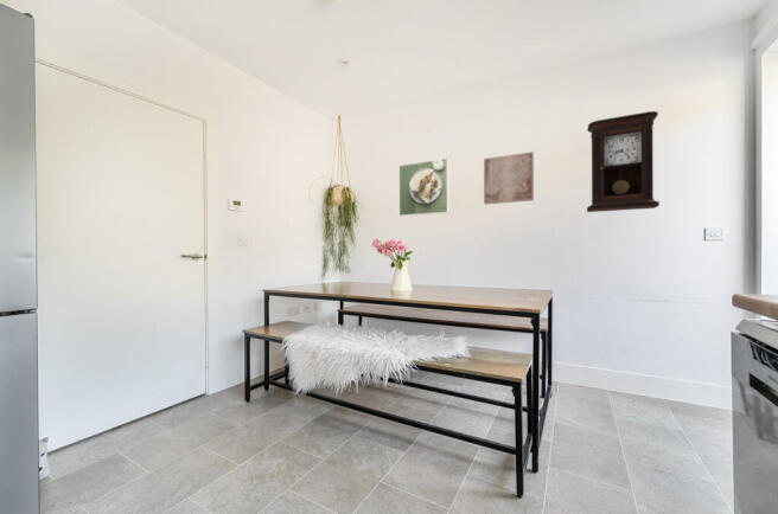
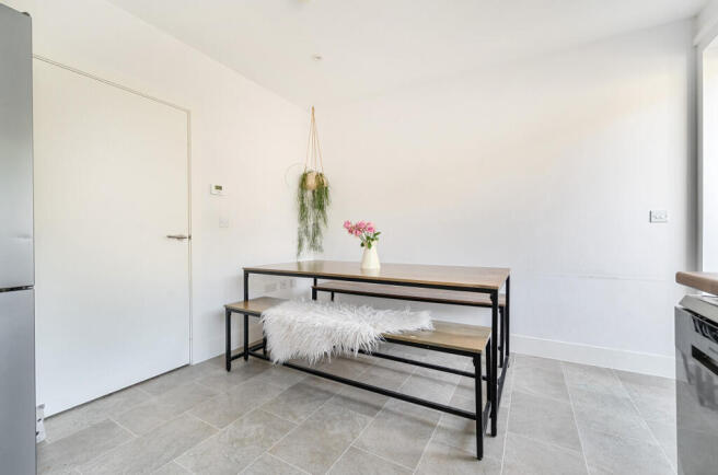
- pendulum clock (620, 163)
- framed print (422, 187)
- wall art (508, 179)
